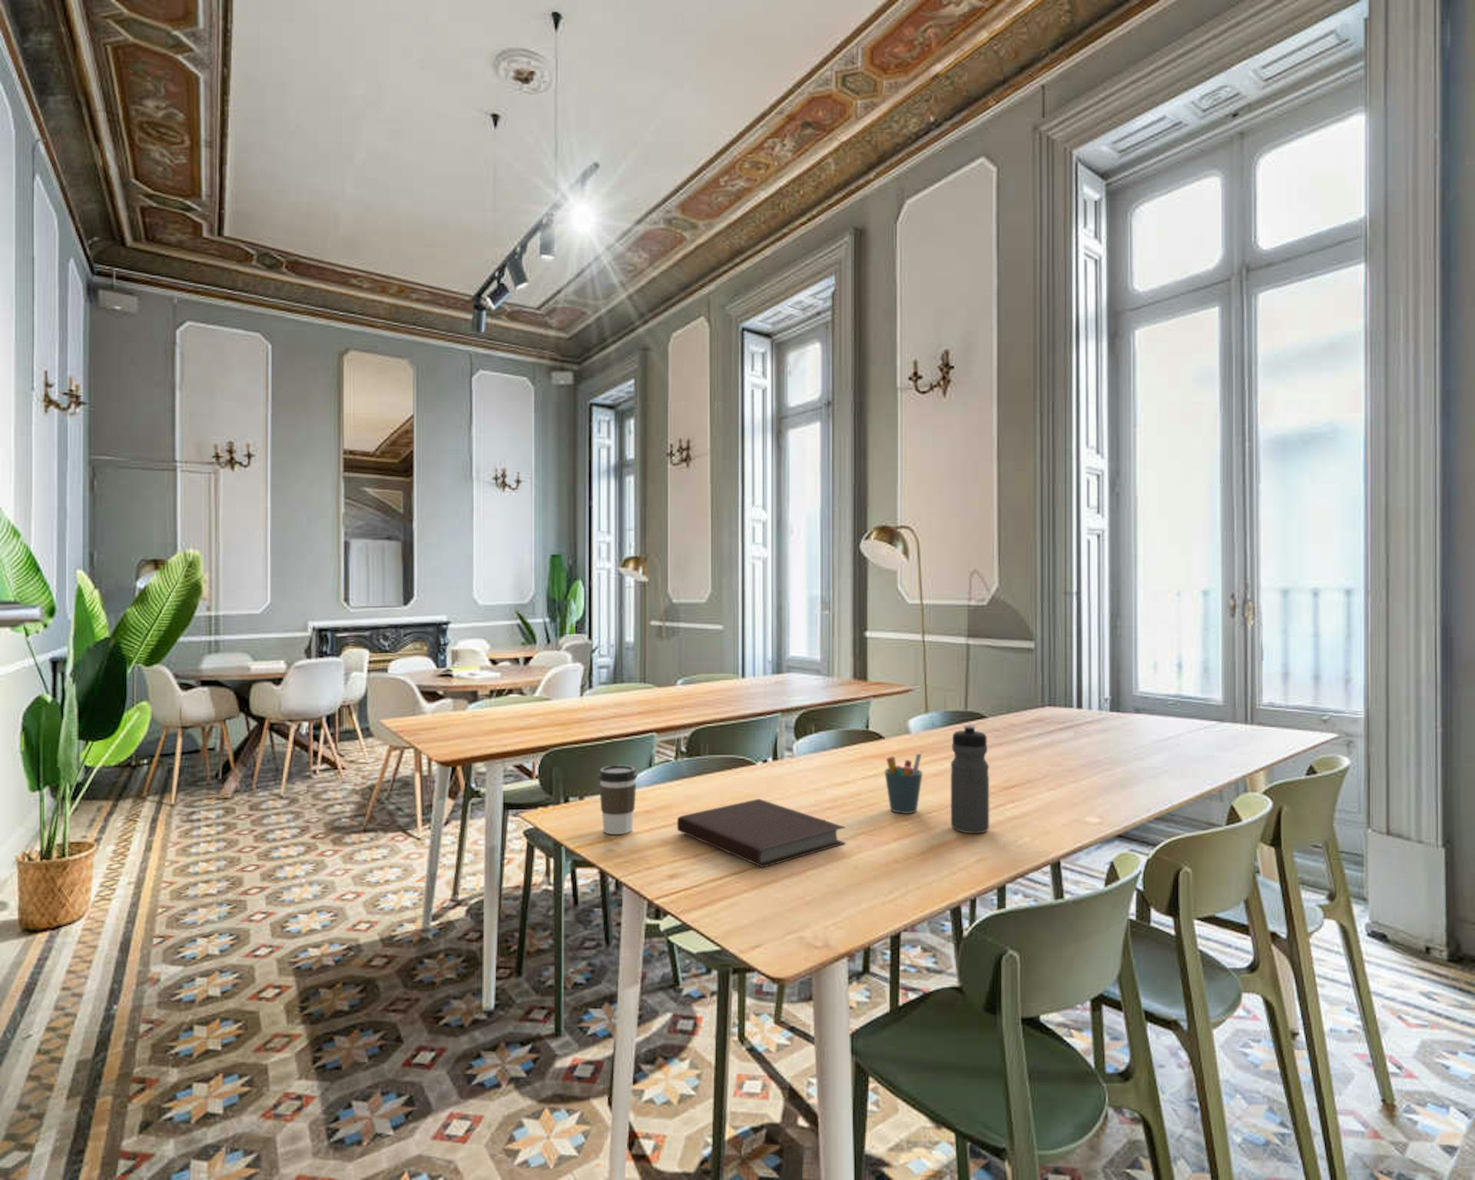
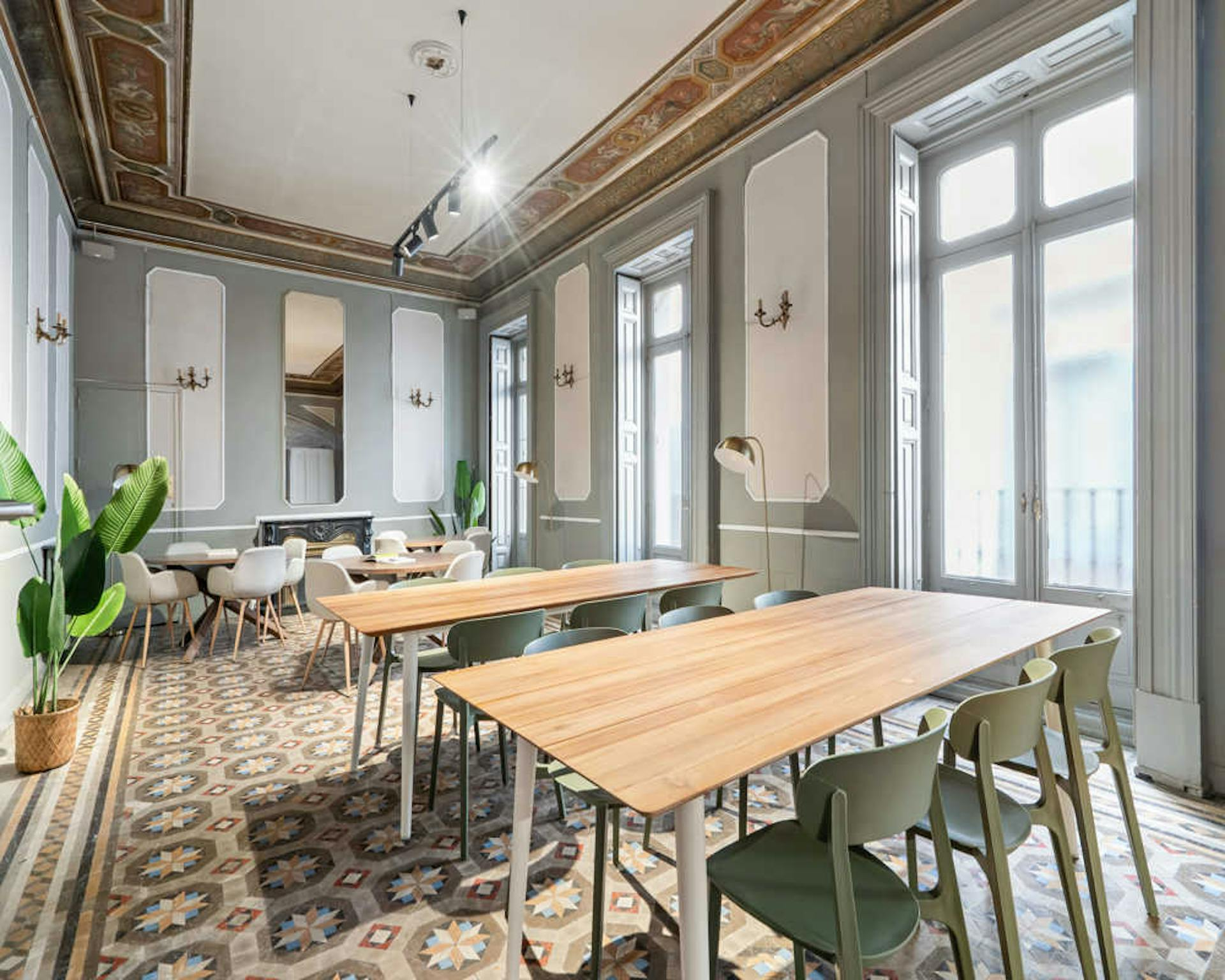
- notebook (759, 830)
- coffee cup (618, 800)
- water bottle (969, 777)
- pen holder (903, 780)
